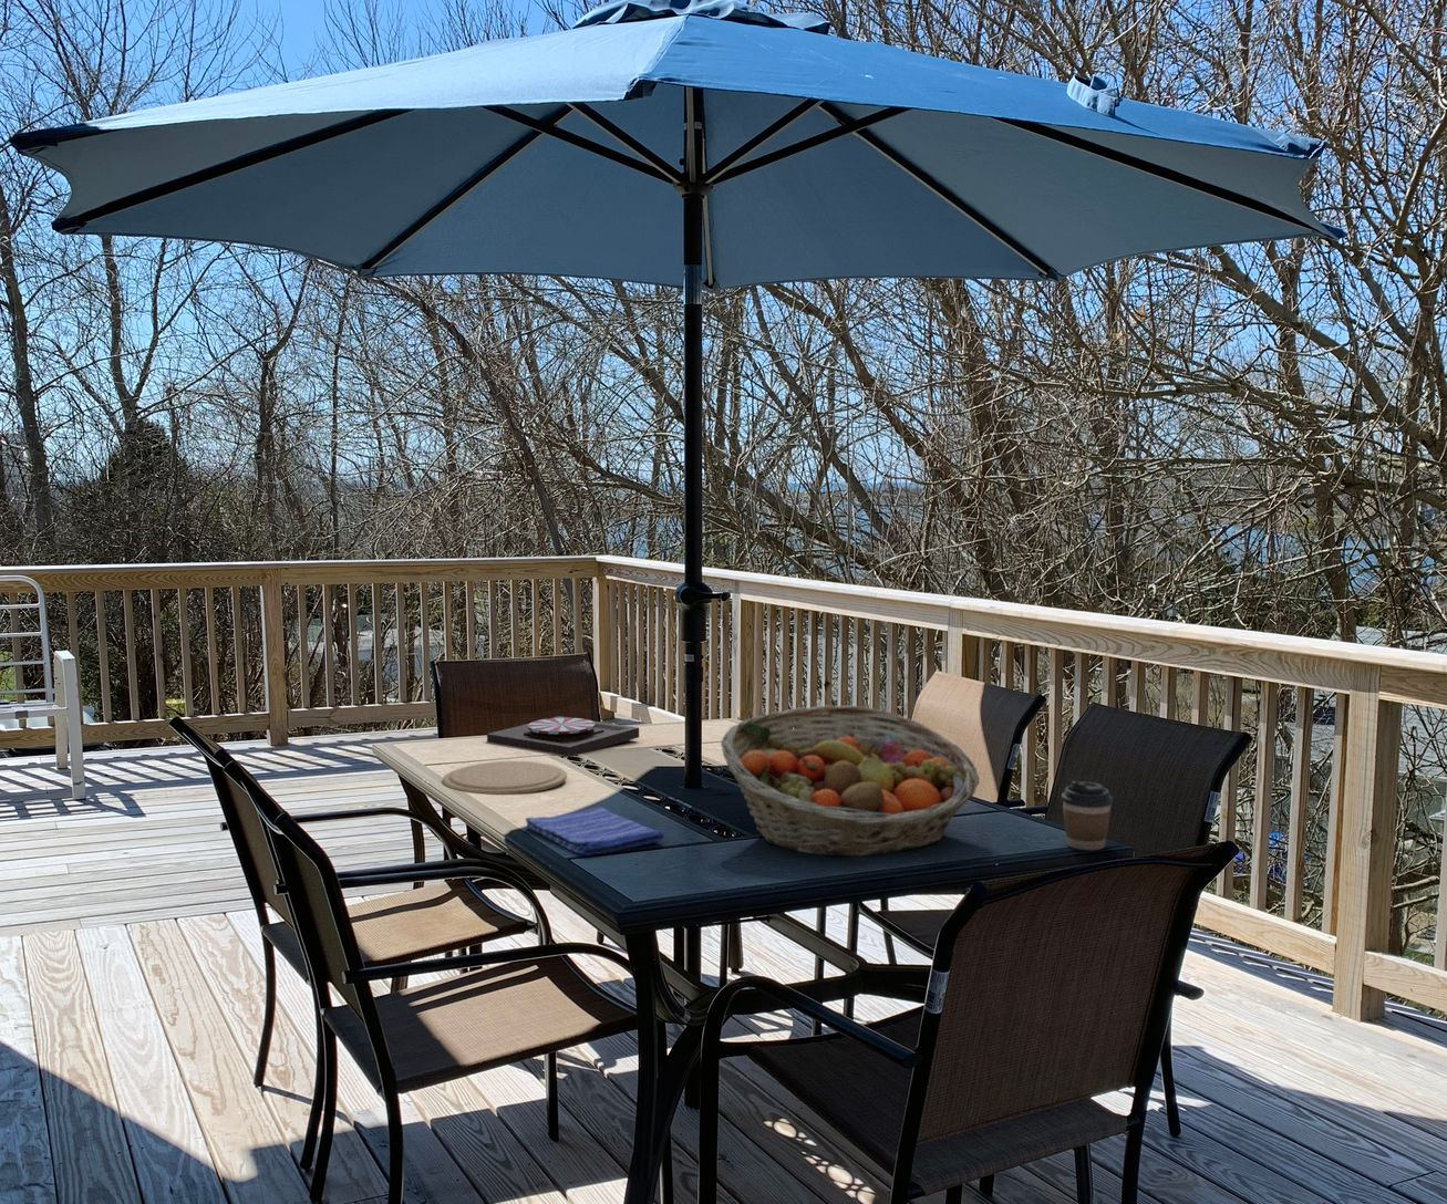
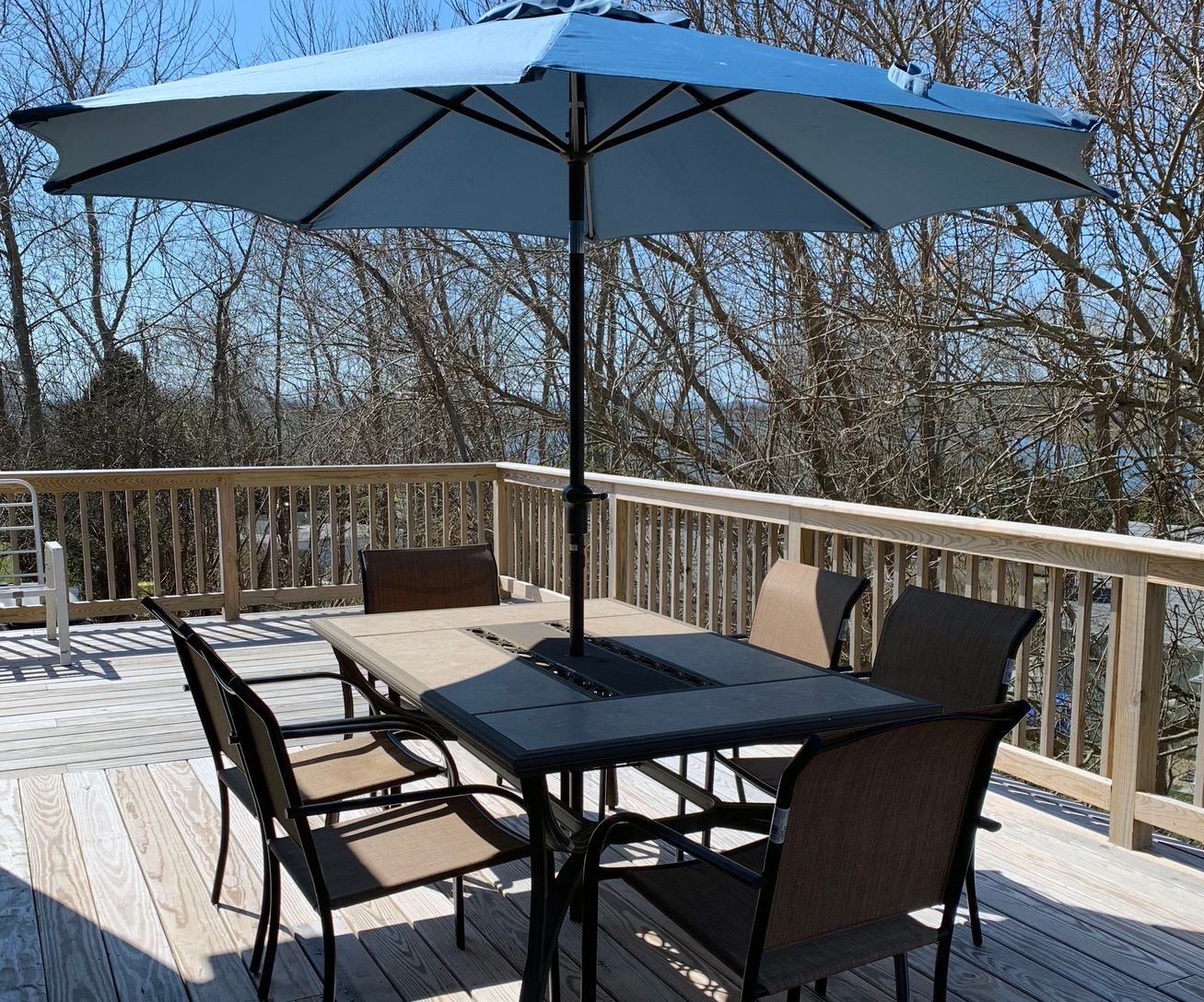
- plate (505, 776)
- fruit basket (848, 777)
- dish towel (594, 828)
- coffee cup (1086, 812)
- plate (564, 732)
